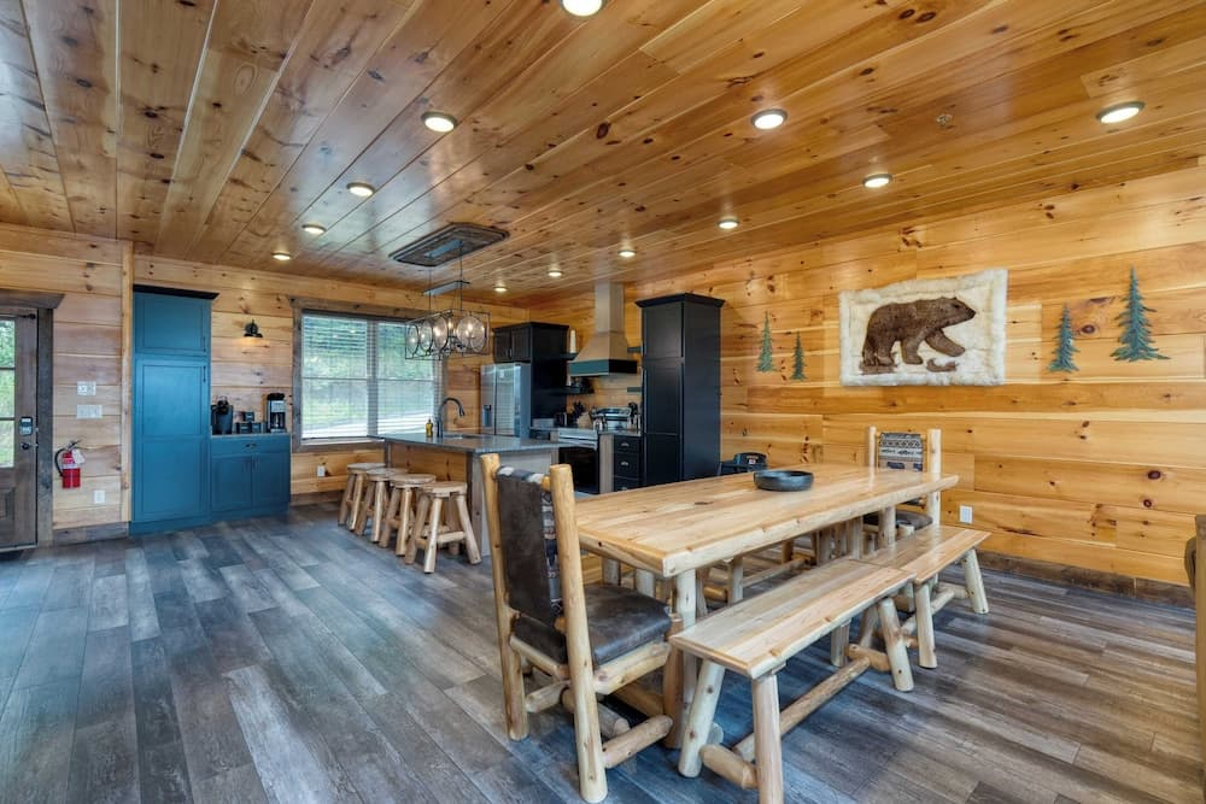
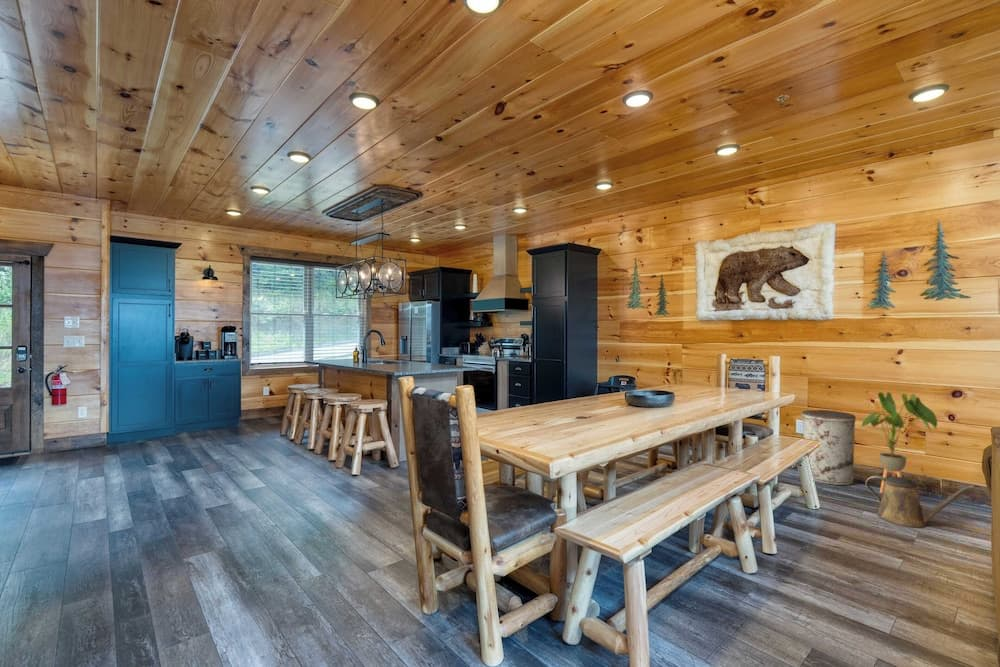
+ house plant (896, 441)
+ watering can (917, 499)
+ trash can (828, 444)
